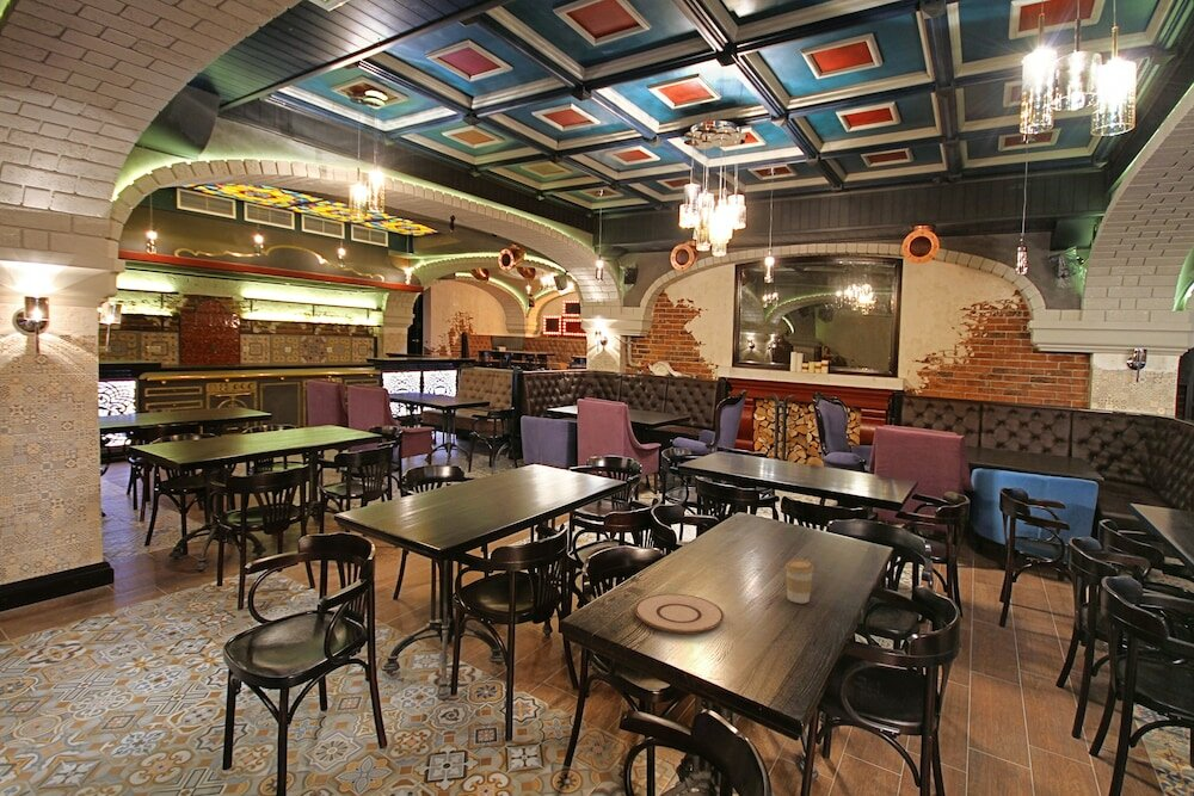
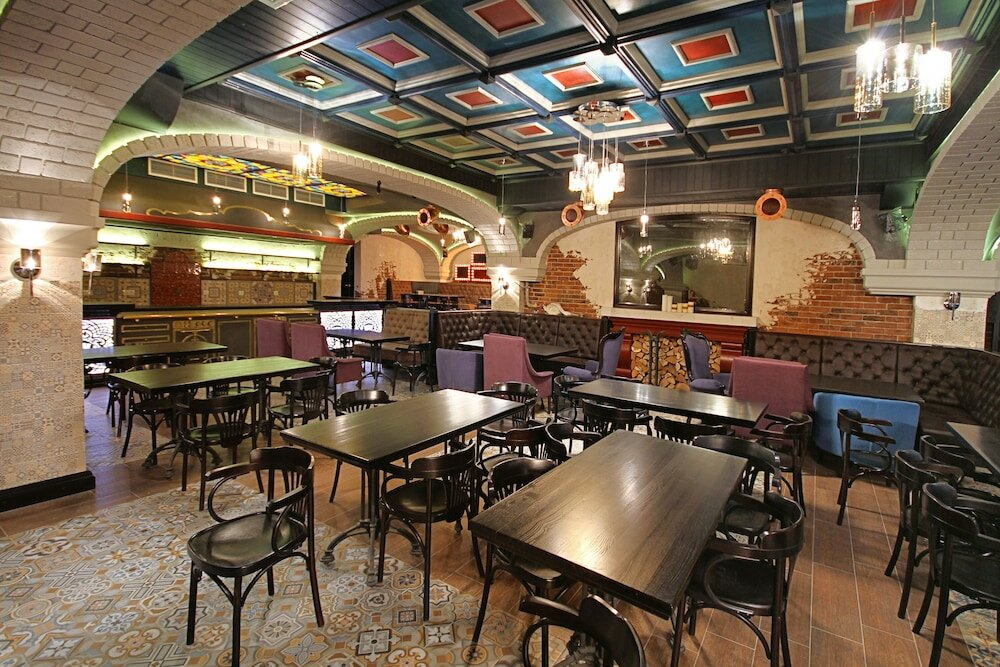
- coffee cup (799, 580)
- plate (678, 612)
